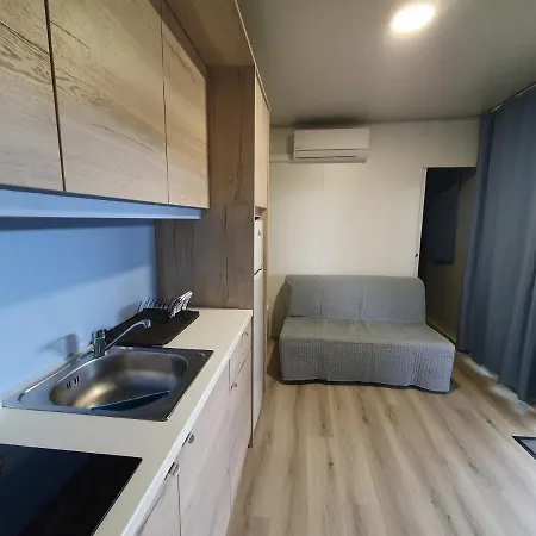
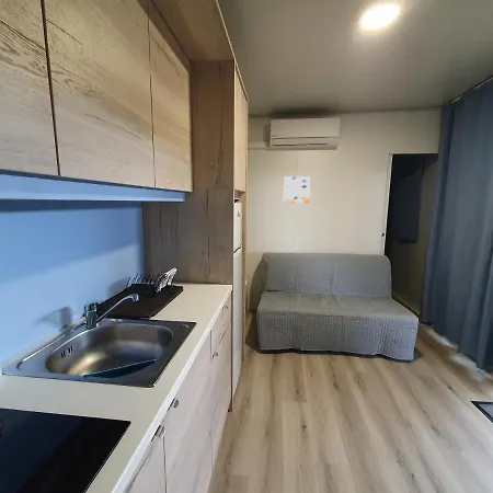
+ wall art (296, 190)
